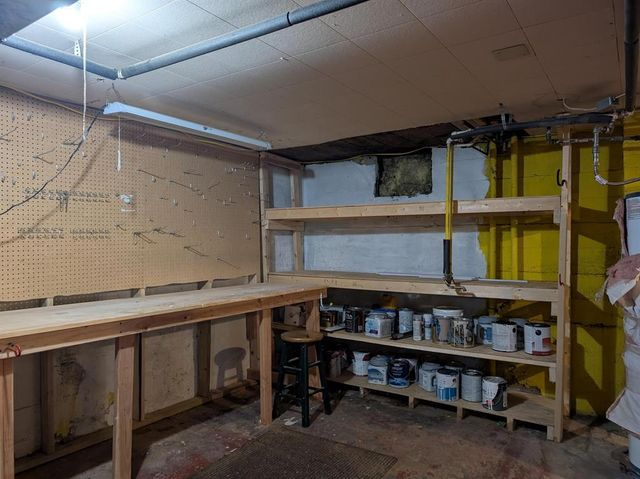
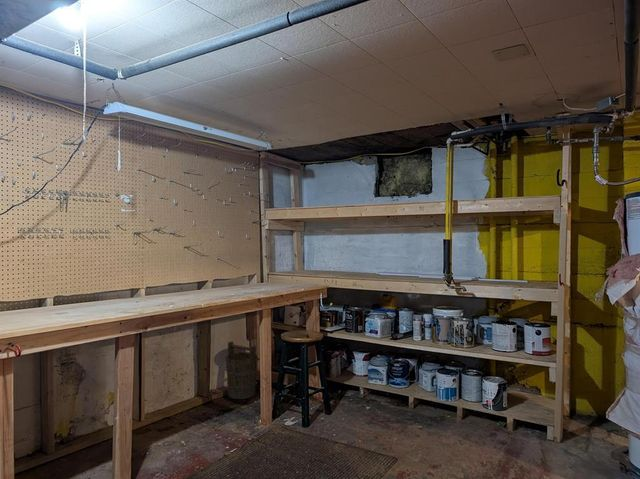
+ bucket (241, 369)
